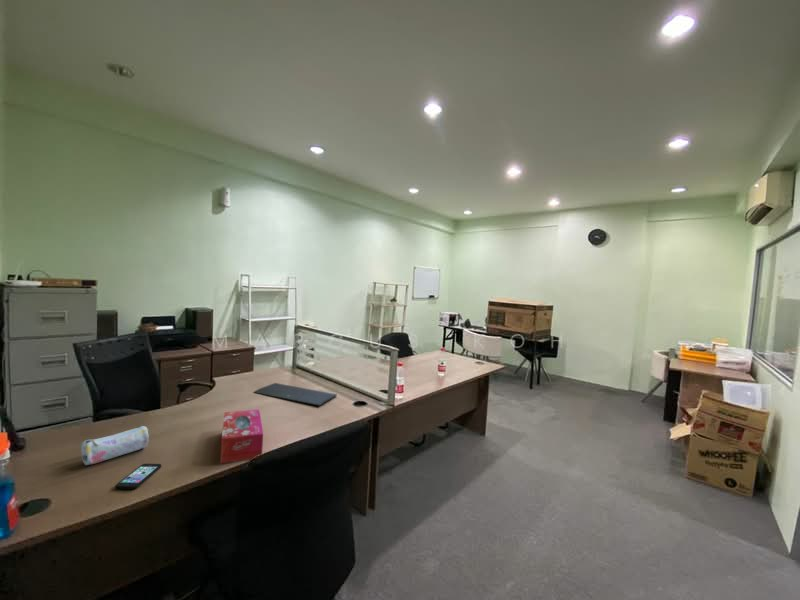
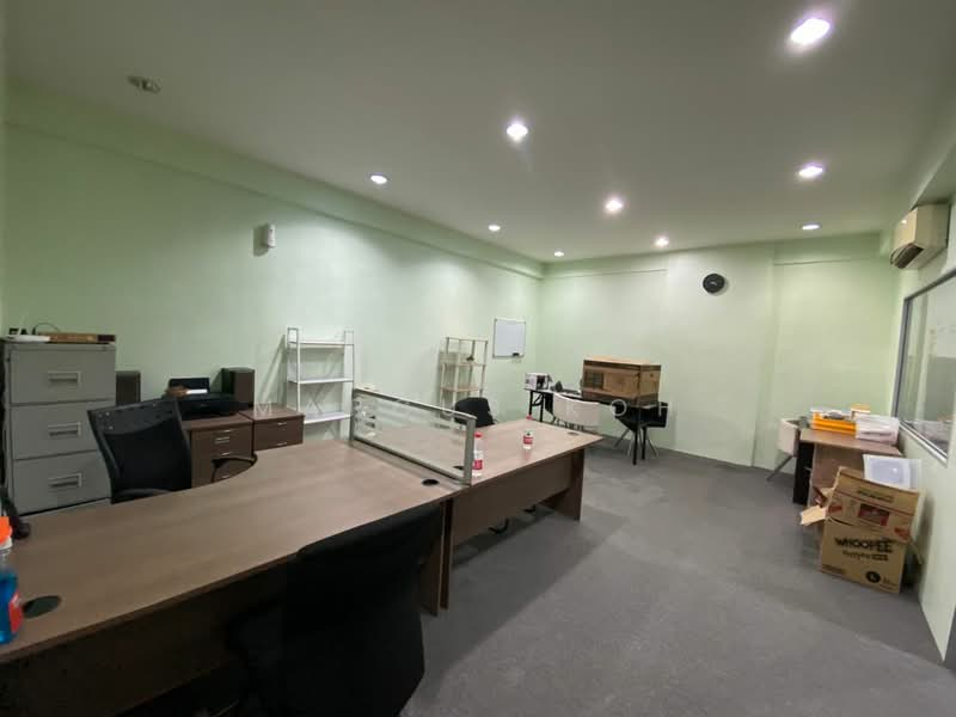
- smartphone (139, 475)
- pencil case (115, 444)
- computer keyboard (295, 393)
- tissue box (242, 433)
